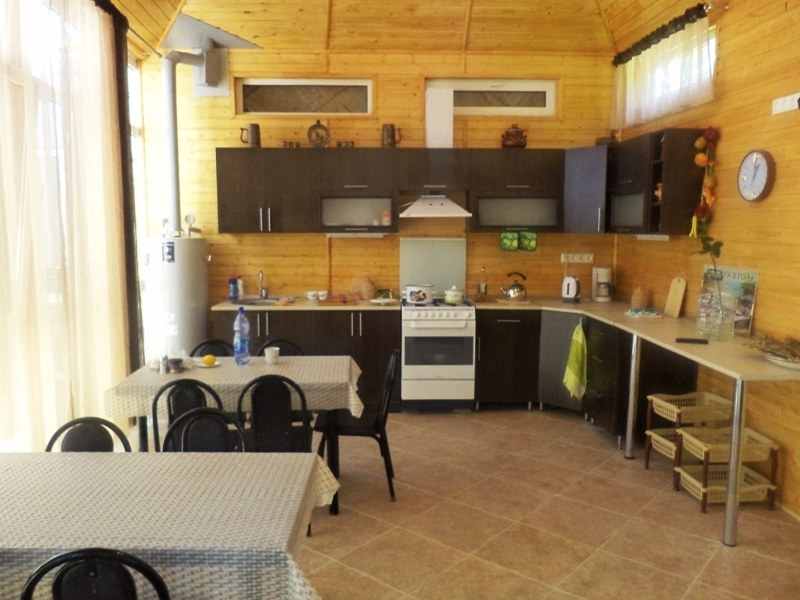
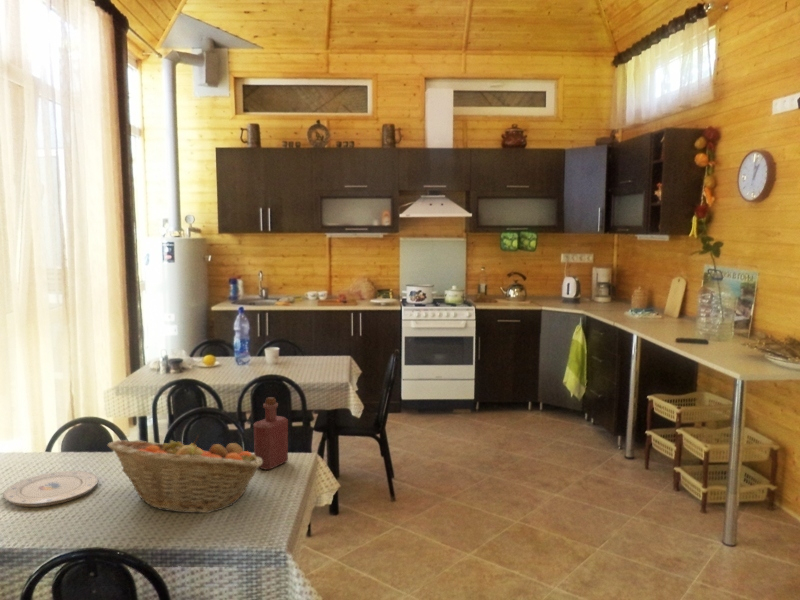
+ fruit basket (186, 464)
+ bottle (271, 431)
+ plate (52, 488)
